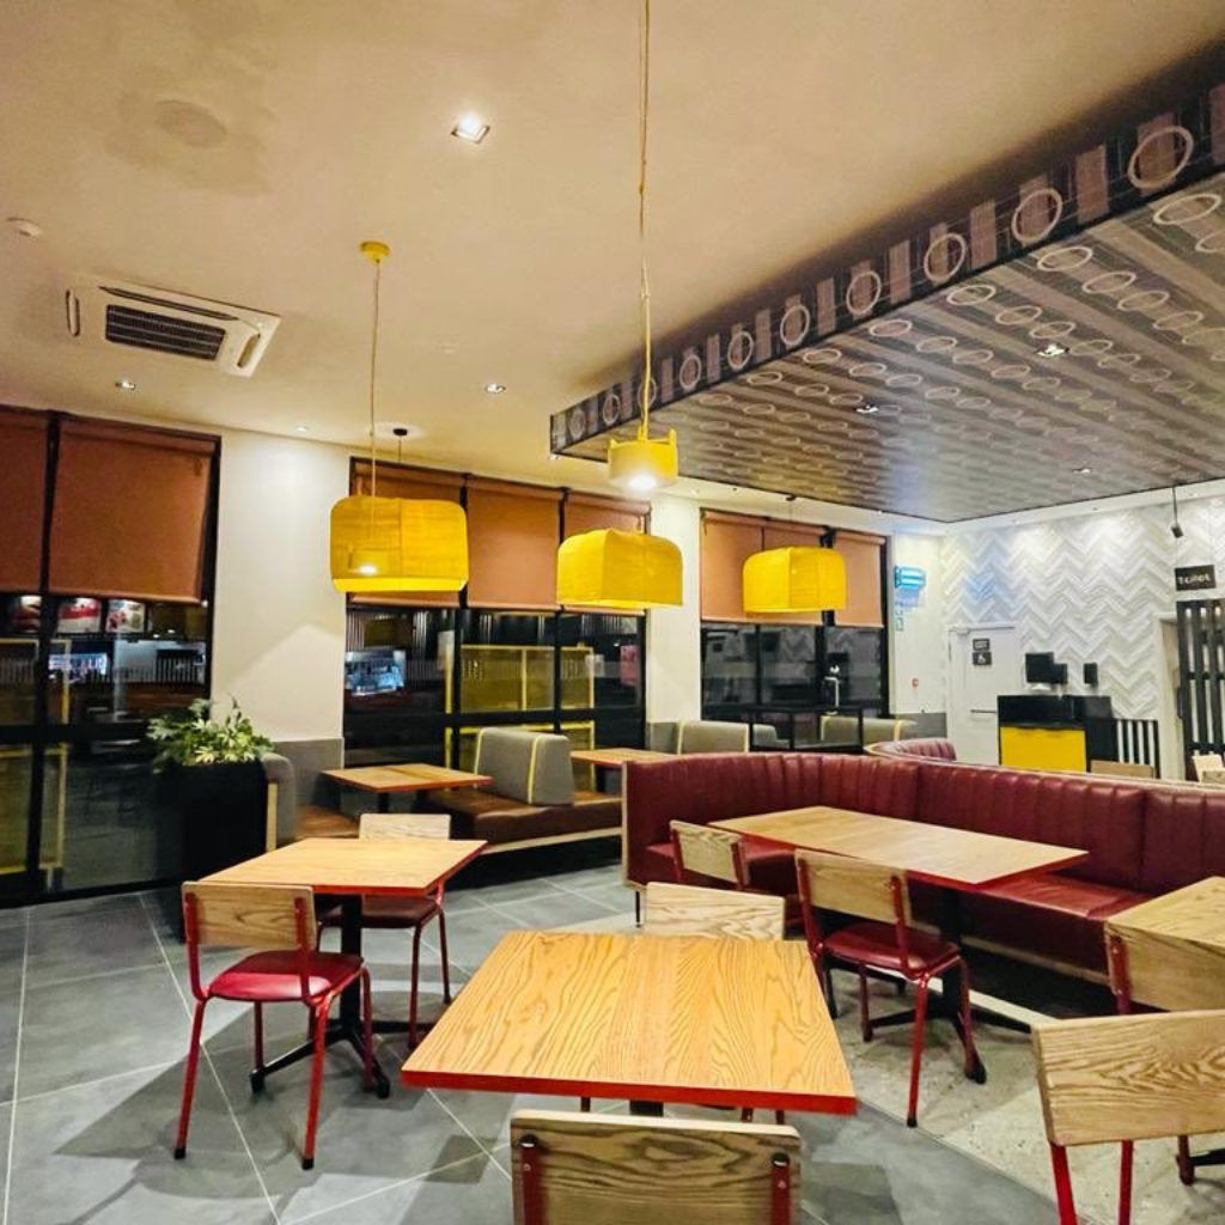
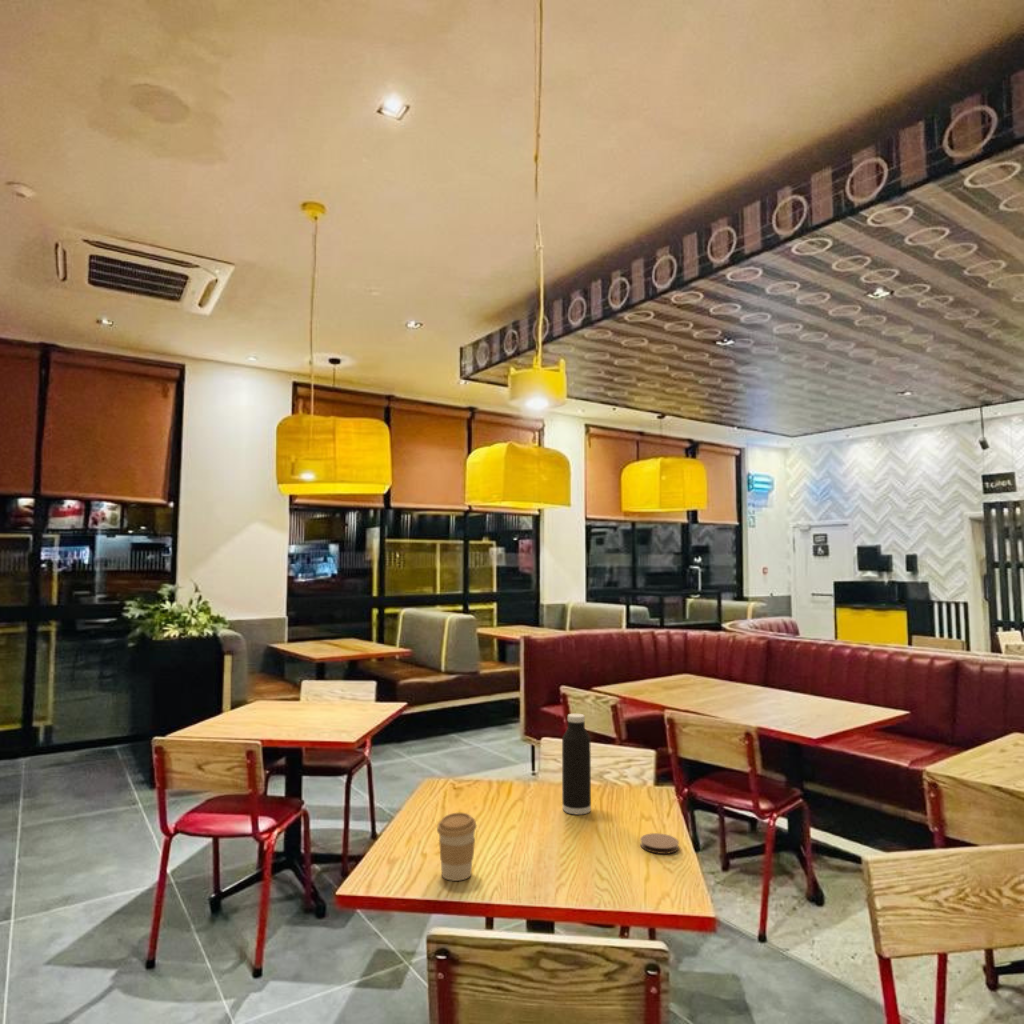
+ coaster (659, 843)
+ water bottle (576, 762)
+ coffee cup (456, 845)
